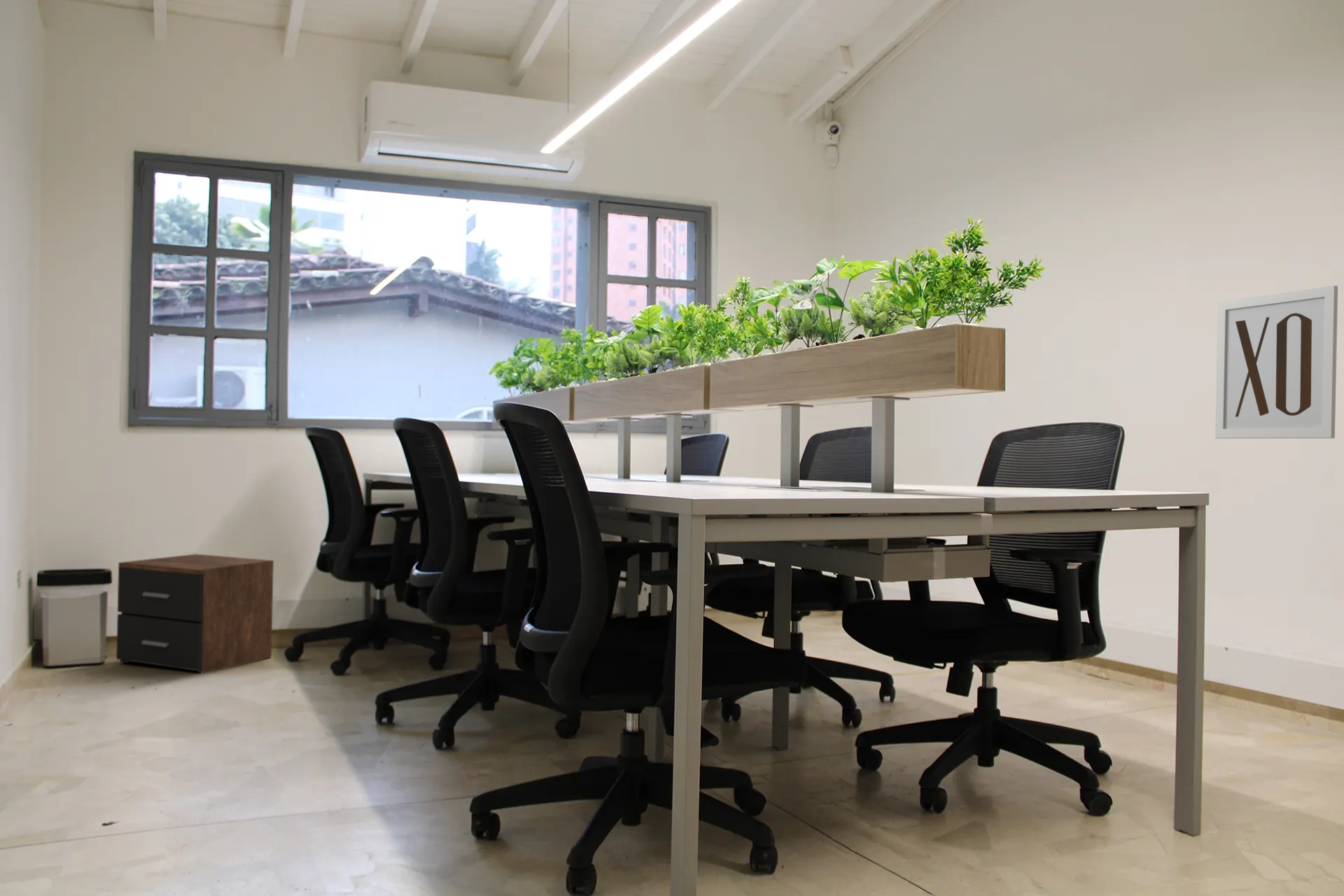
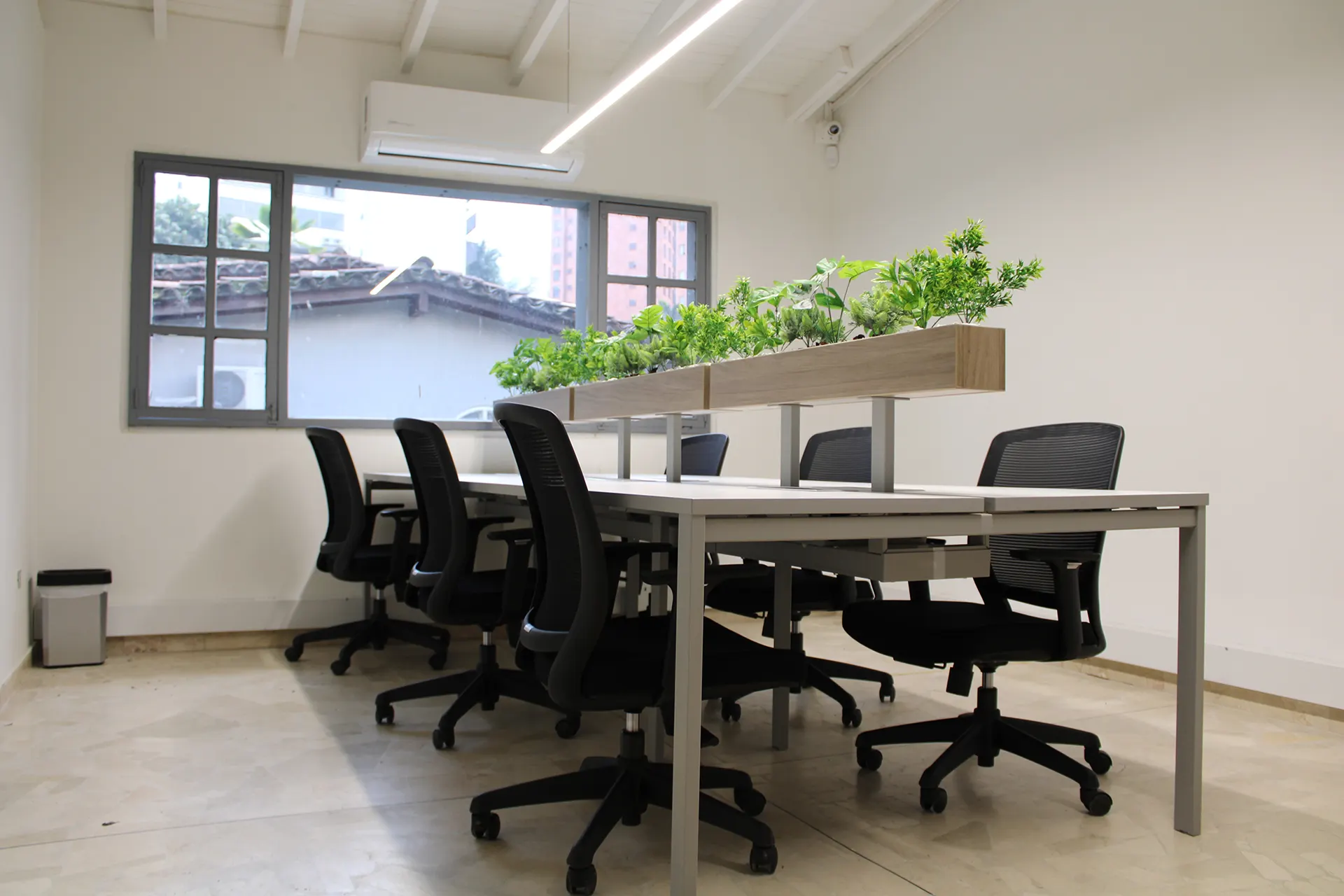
- nightstand (196, 610)
- wall art (1273, 366)
